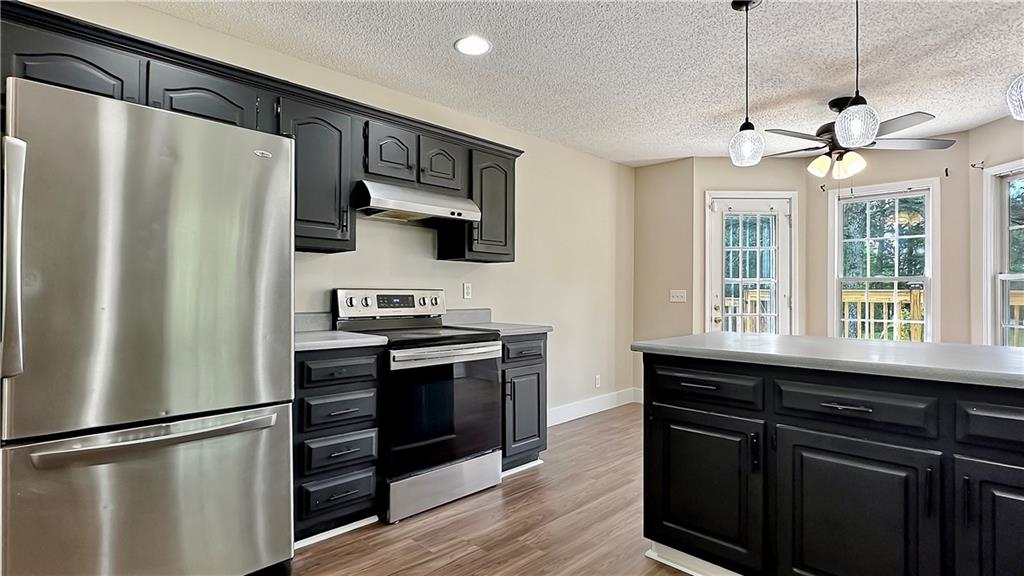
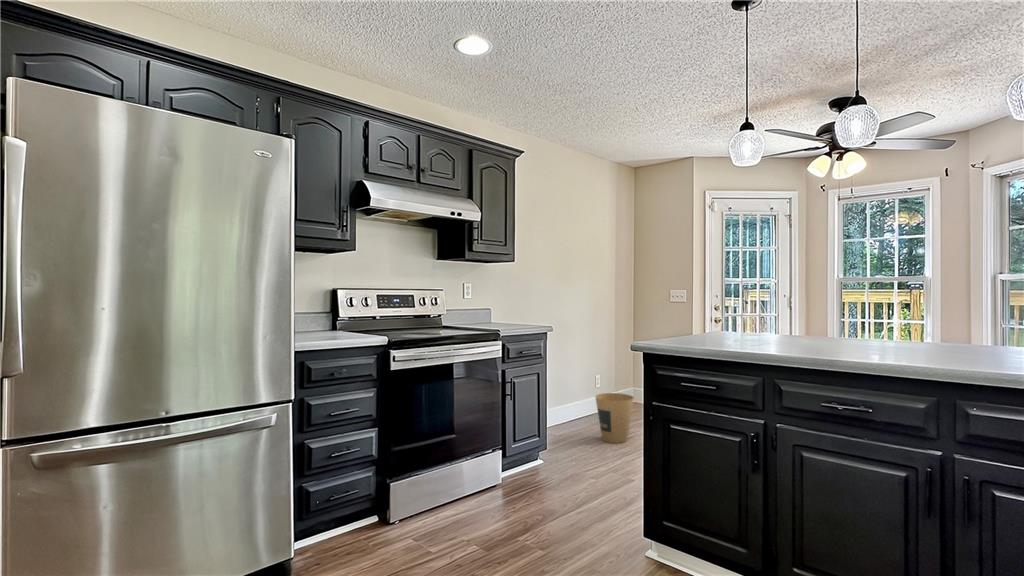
+ trash can (614, 418)
